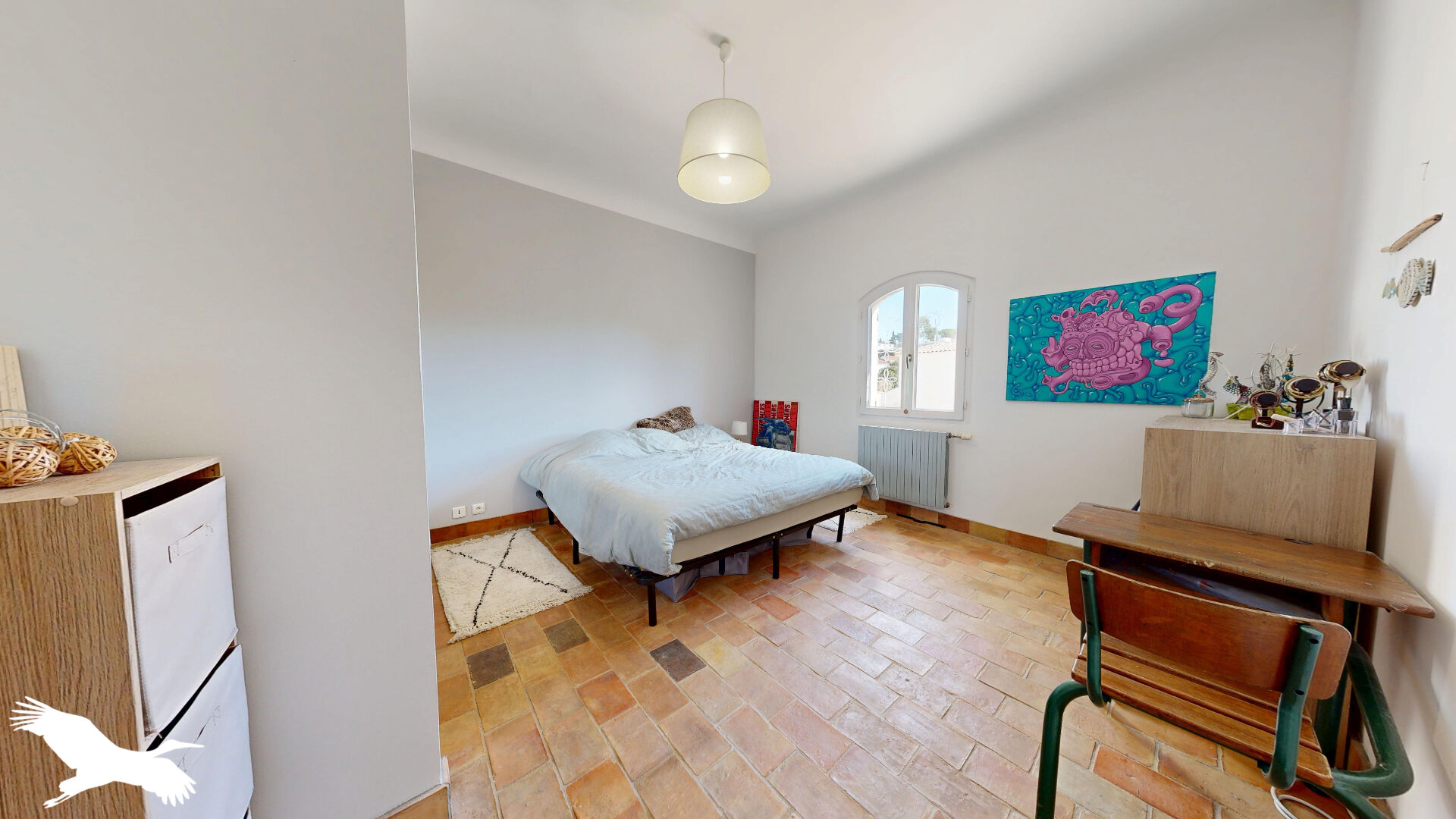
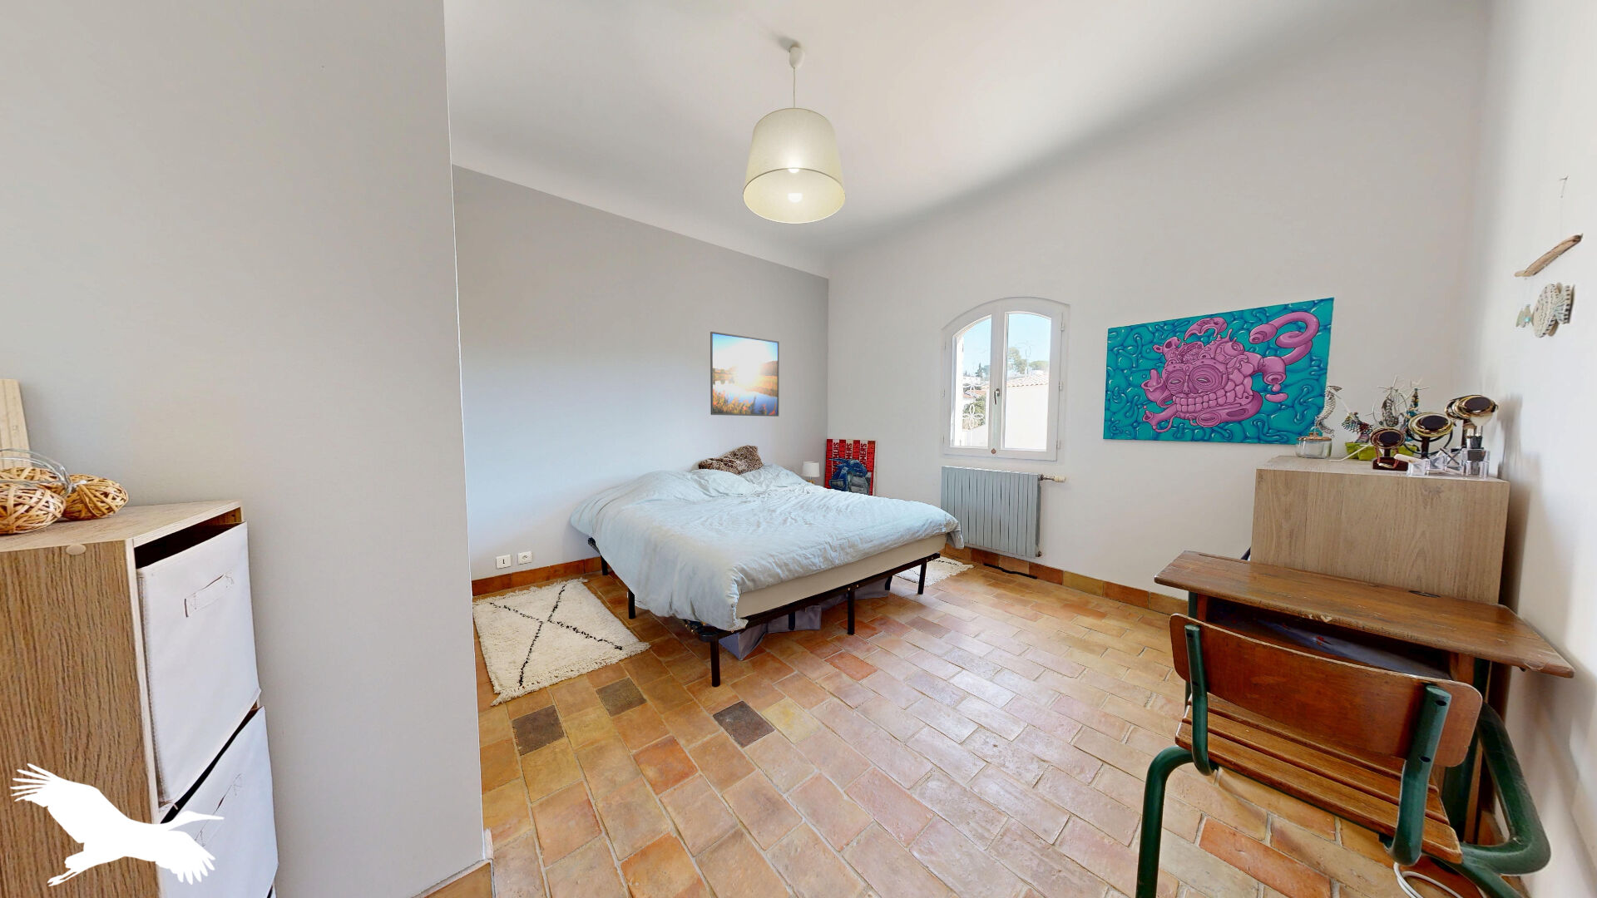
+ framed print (746, 376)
